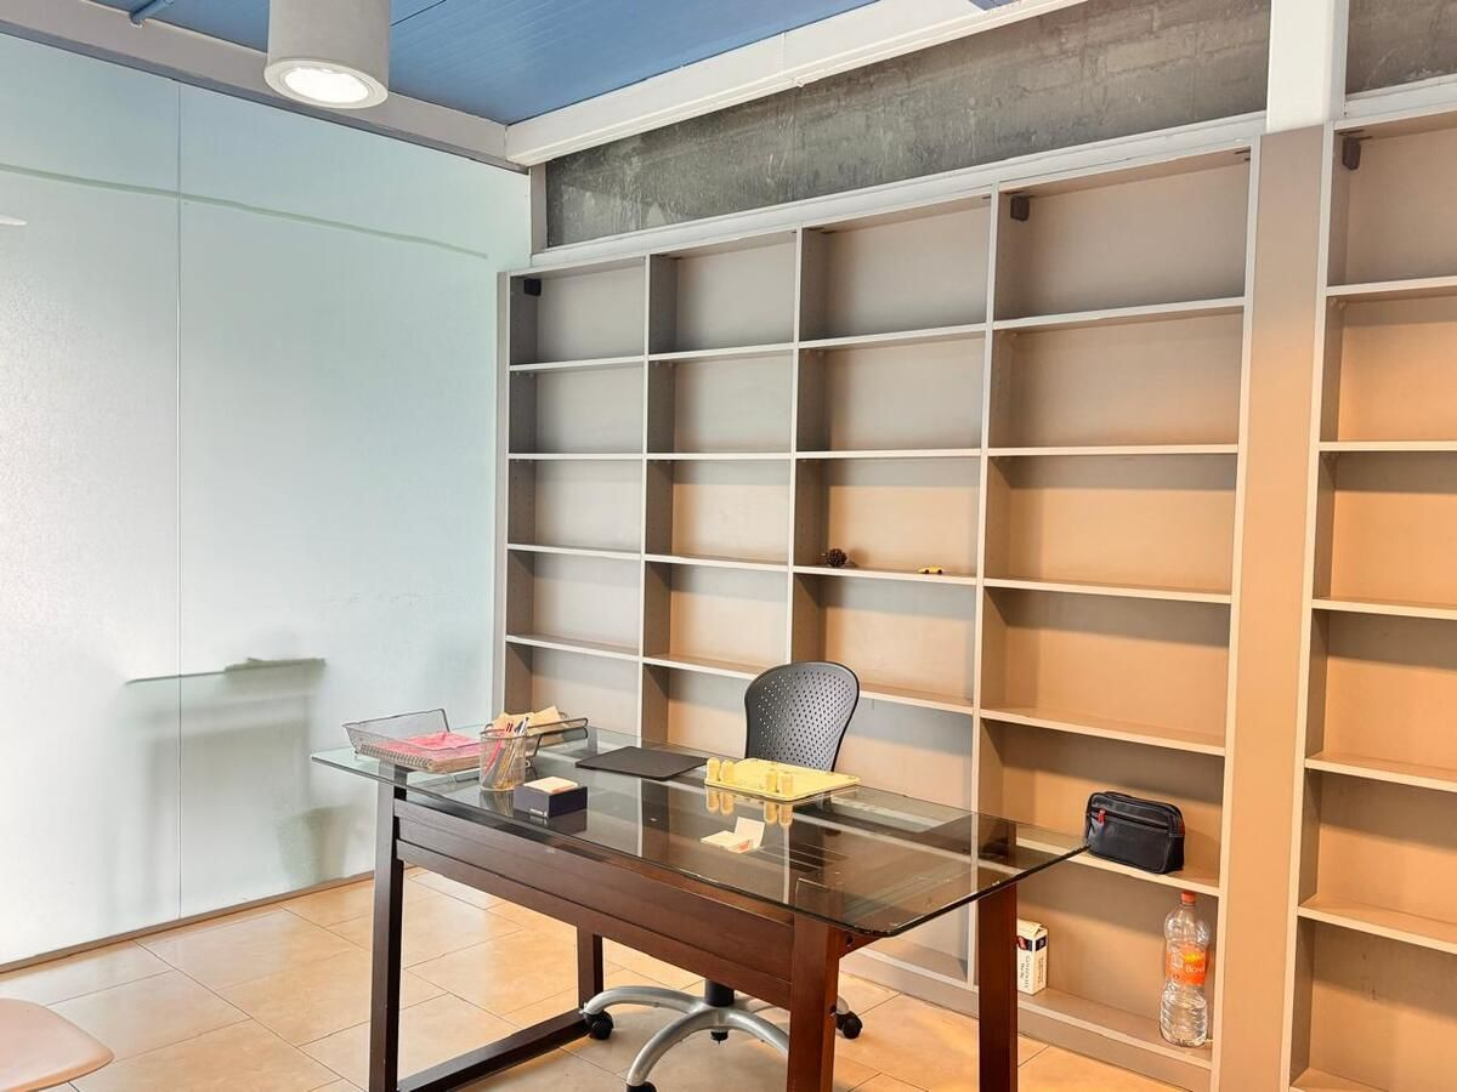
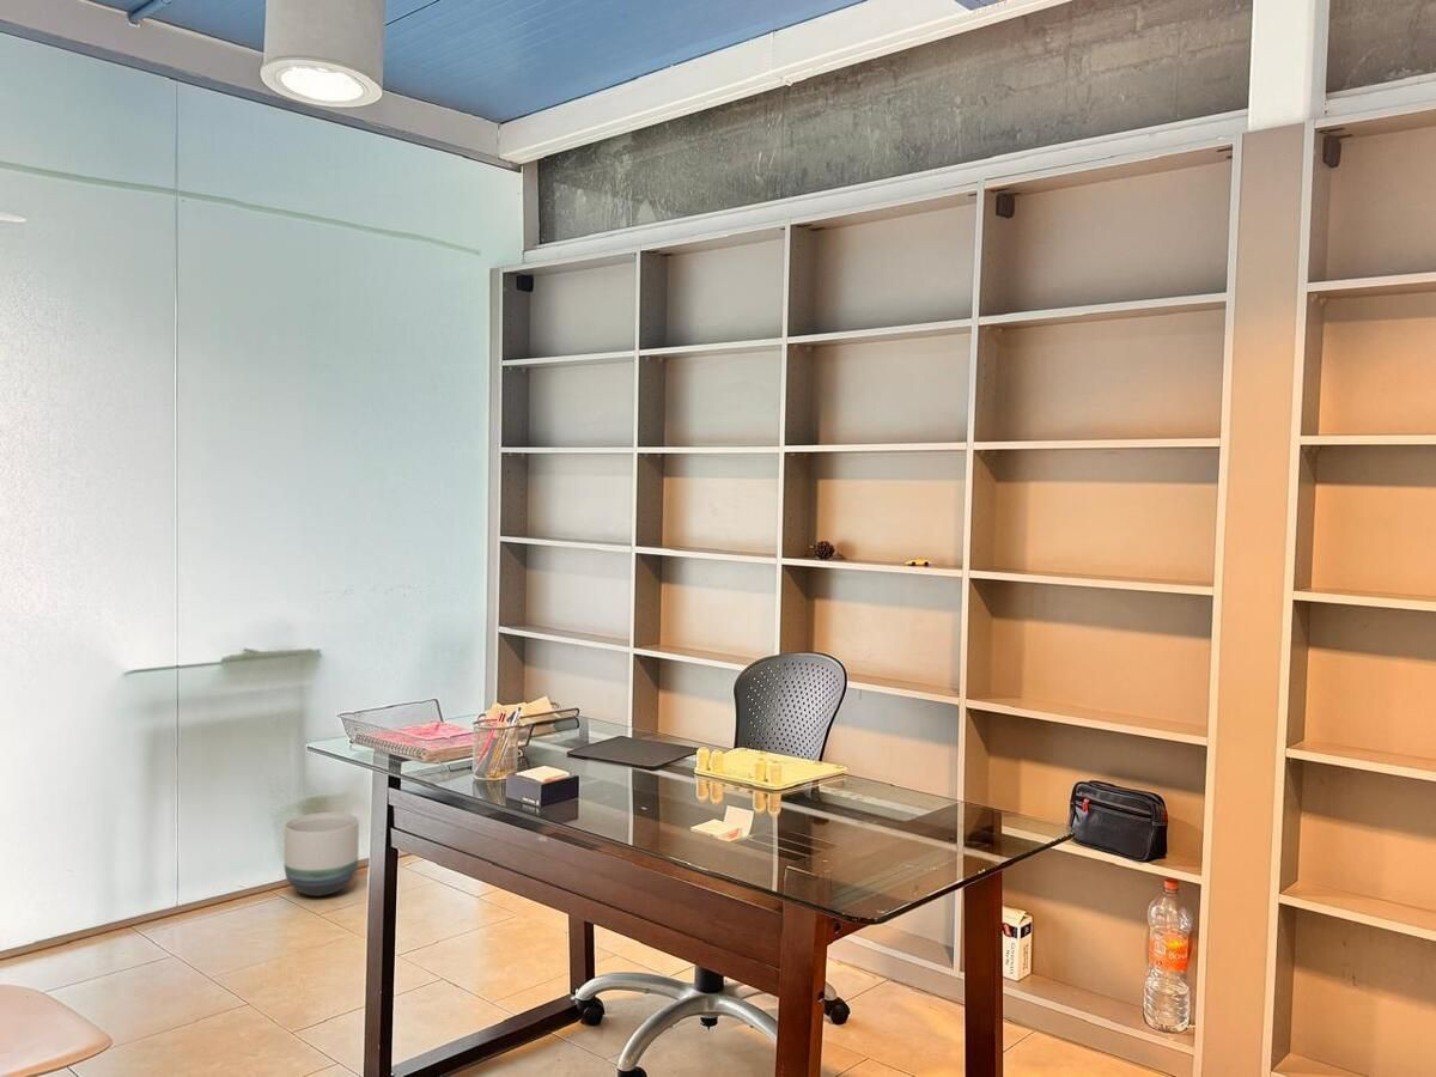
+ planter (321, 857)
